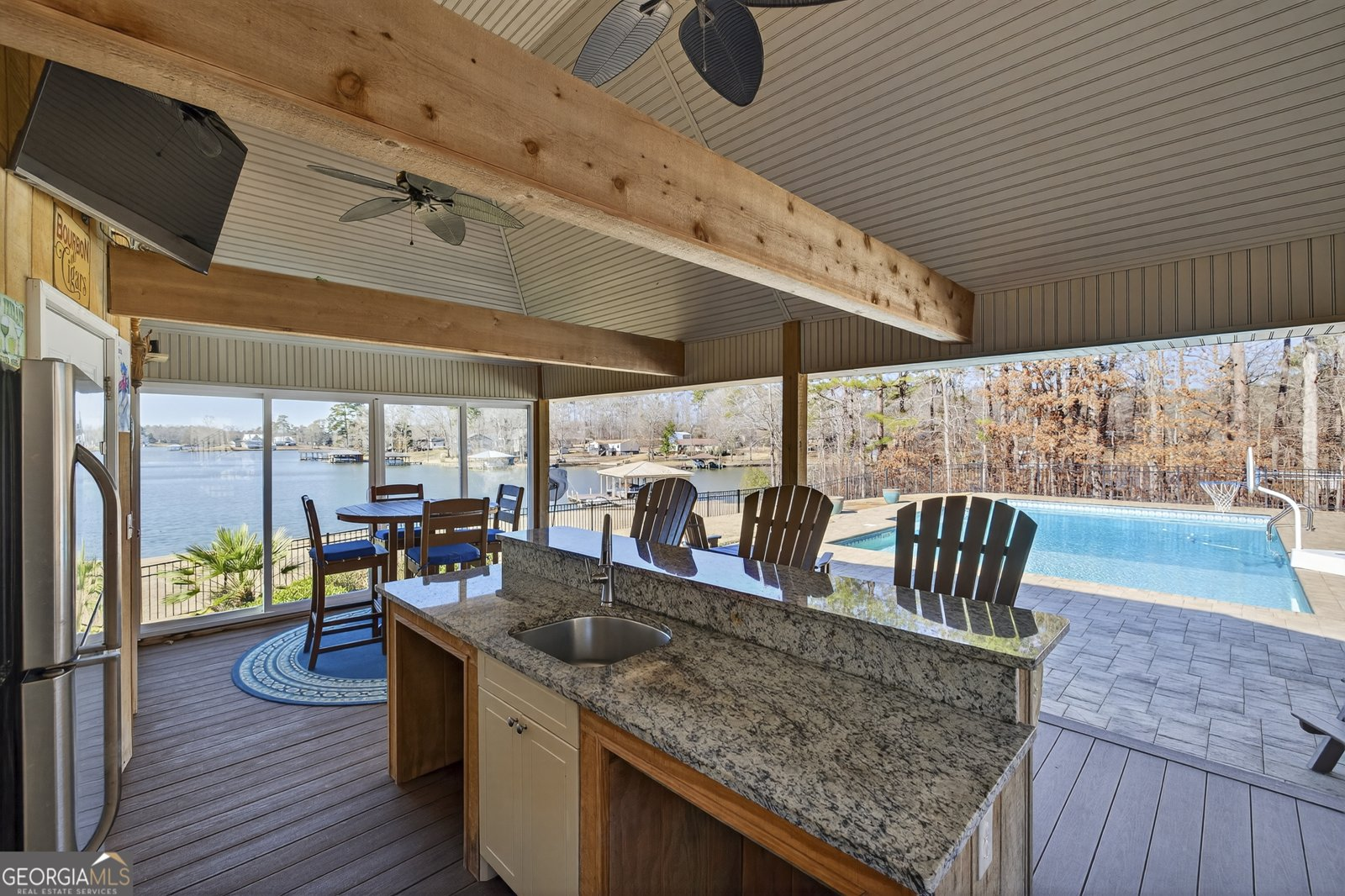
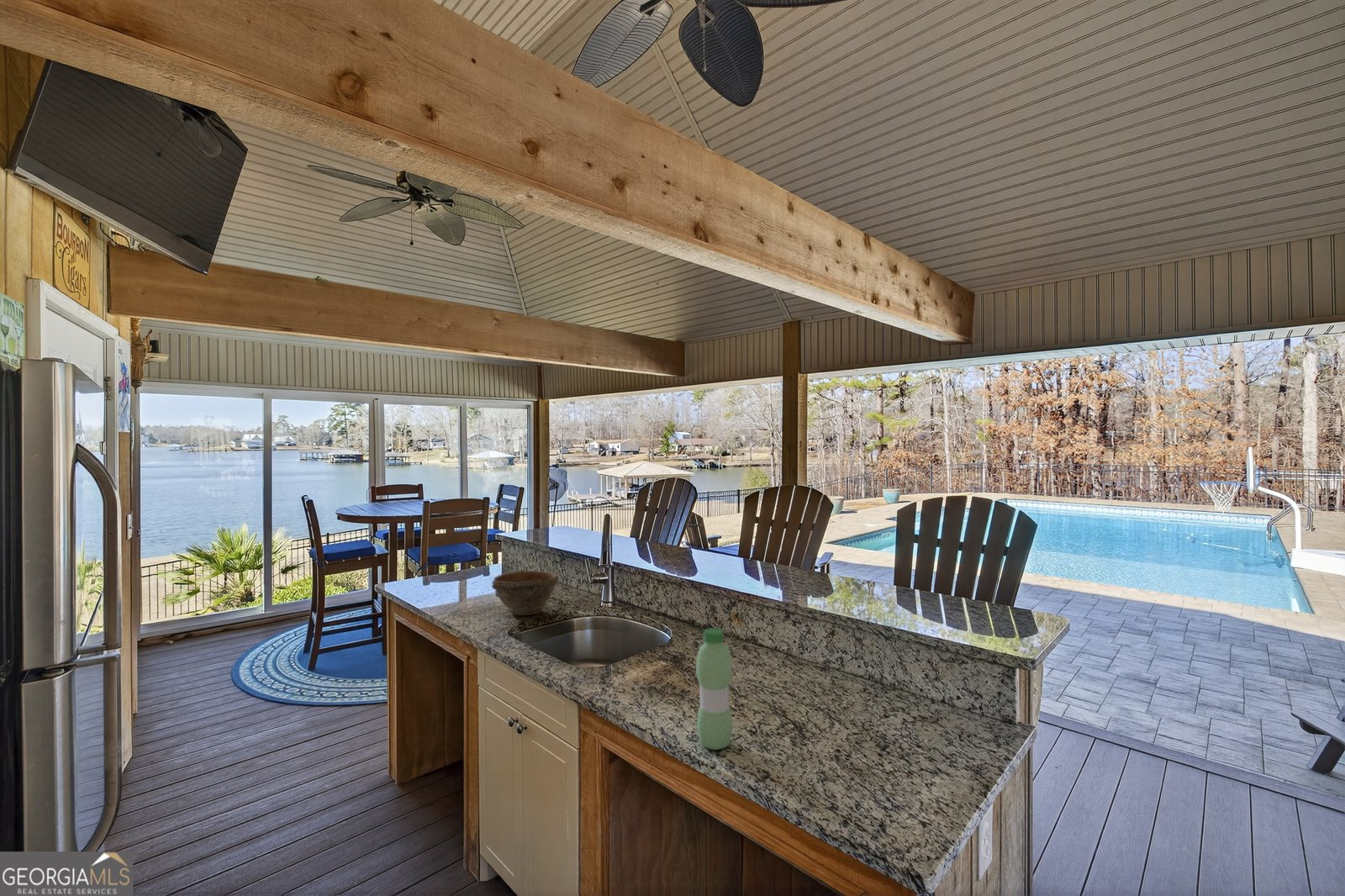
+ bowl (525, 593)
+ water bottle (714, 687)
